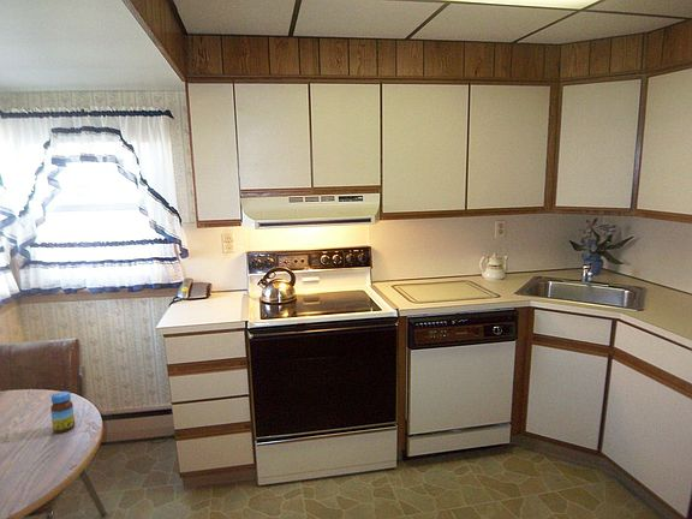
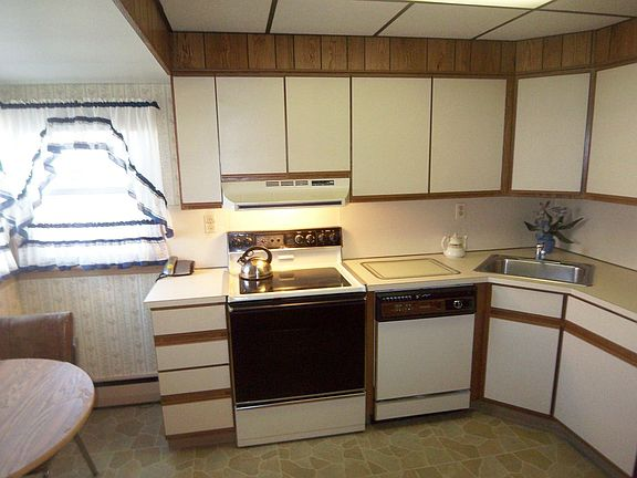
- jar (61, 411)
